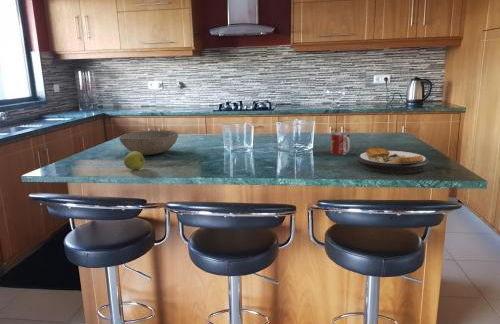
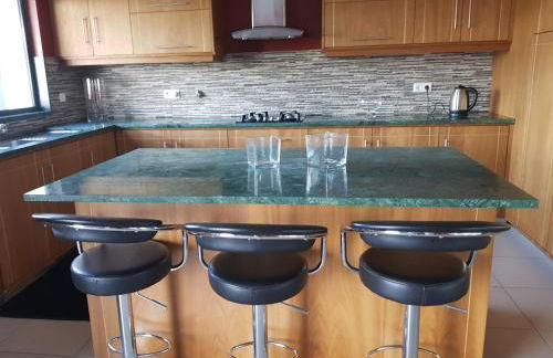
- plate (391, 158)
- mug (341, 144)
- bowl (149, 143)
- apple (134, 160)
